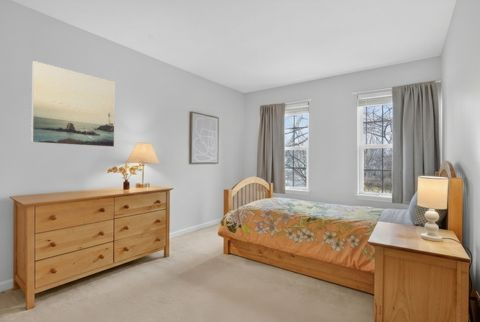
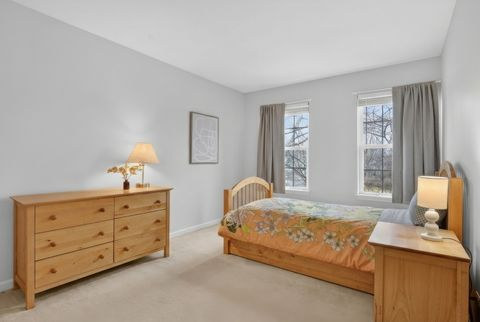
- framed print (77, 108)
